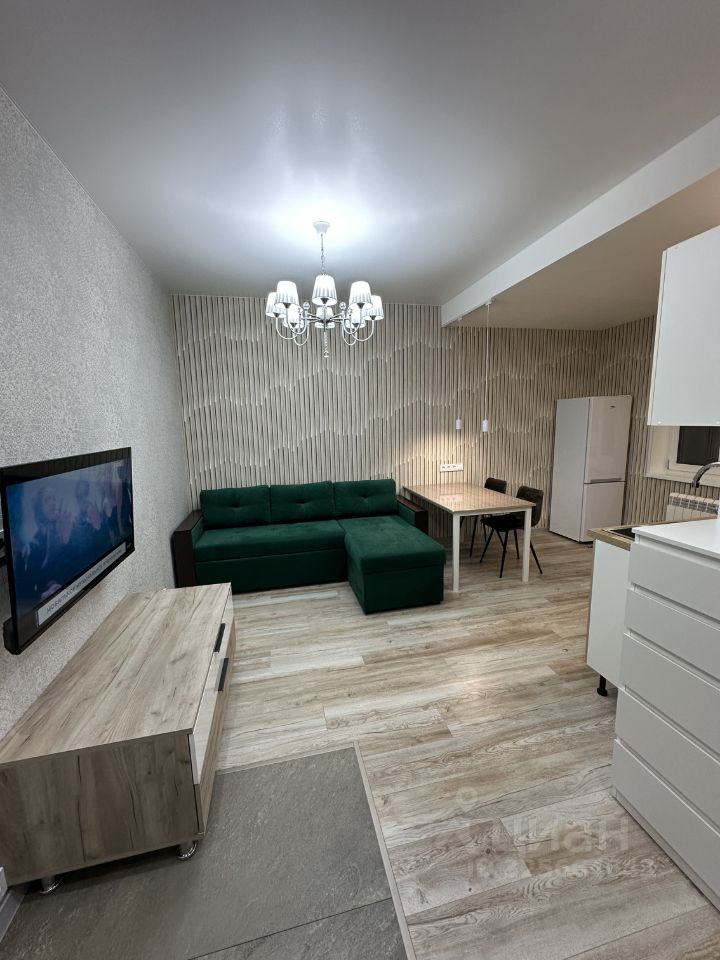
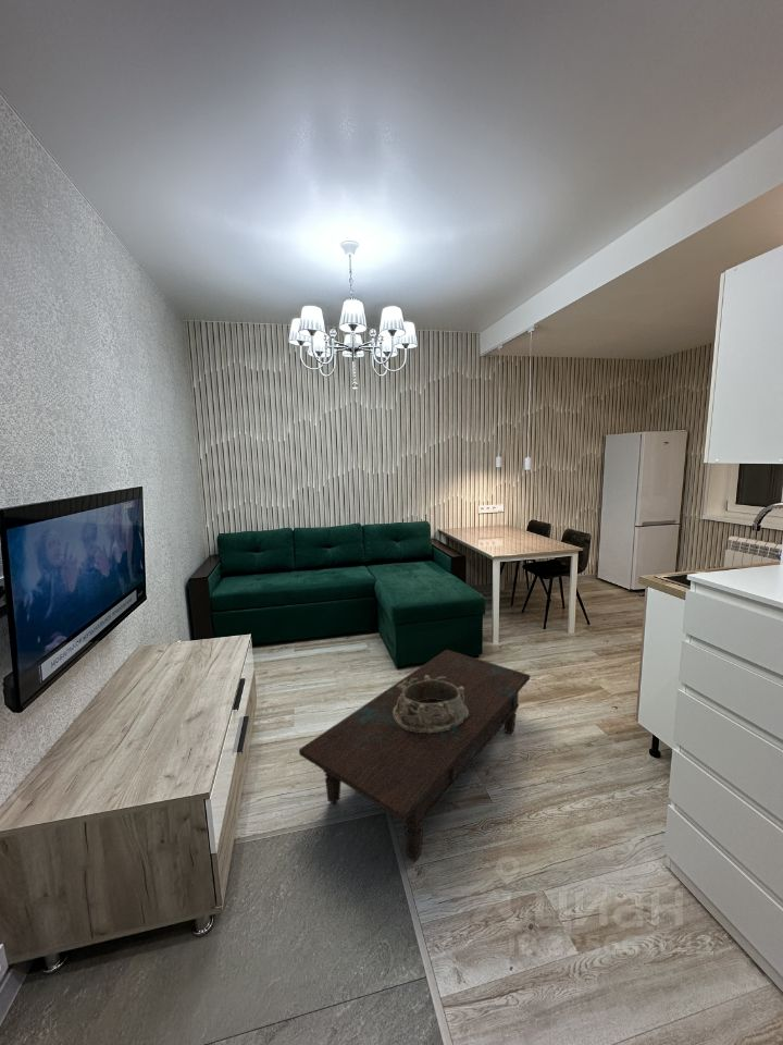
+ coffee table (431, 735)
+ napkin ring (427, 699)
